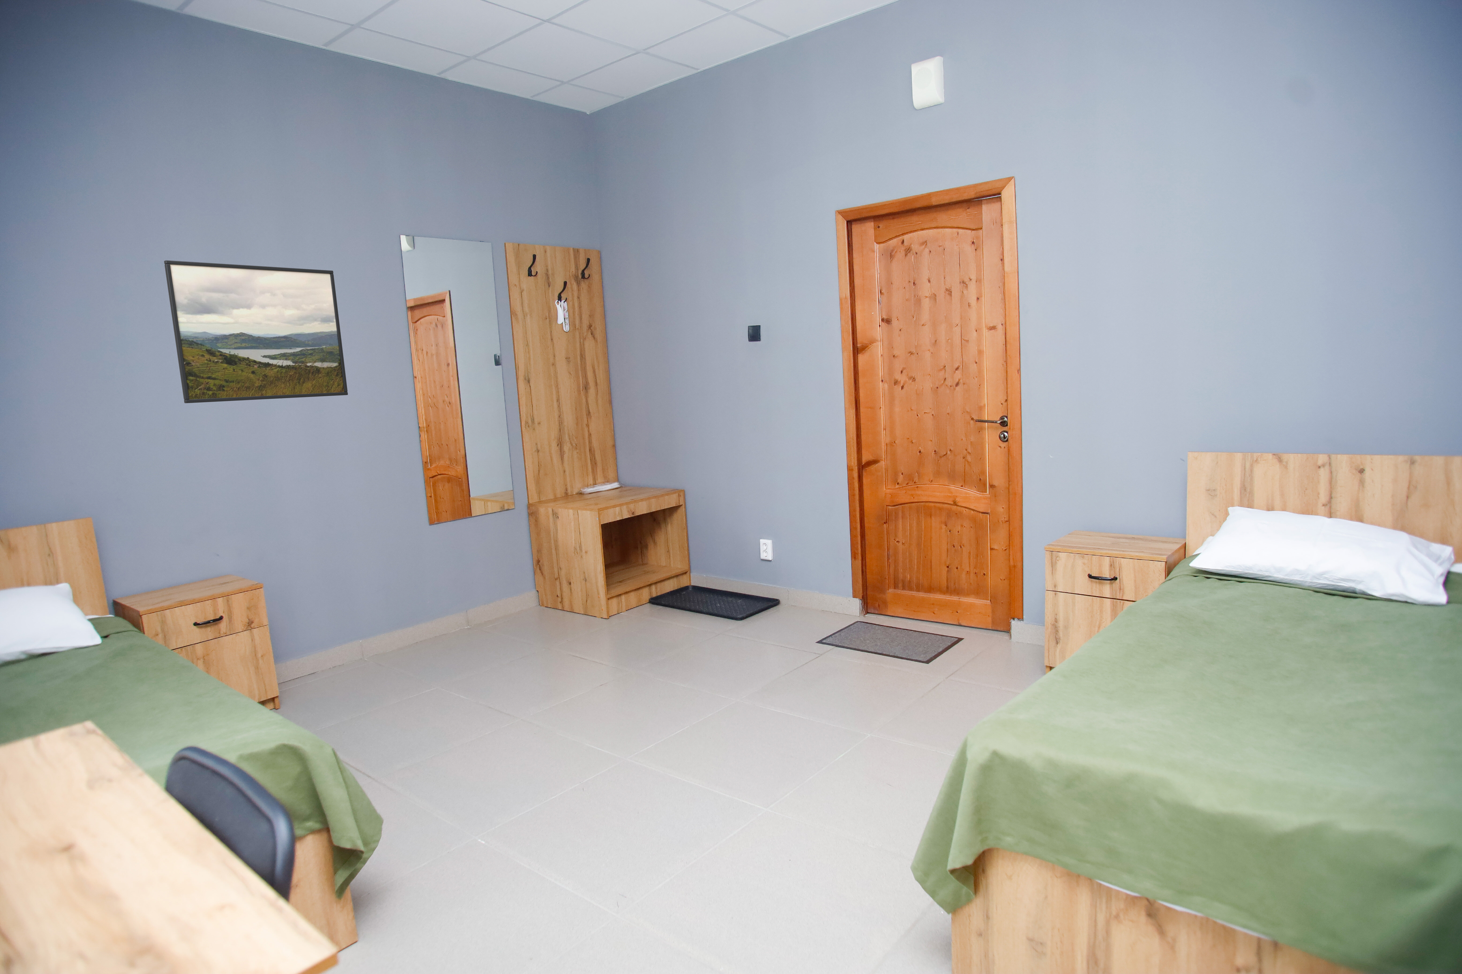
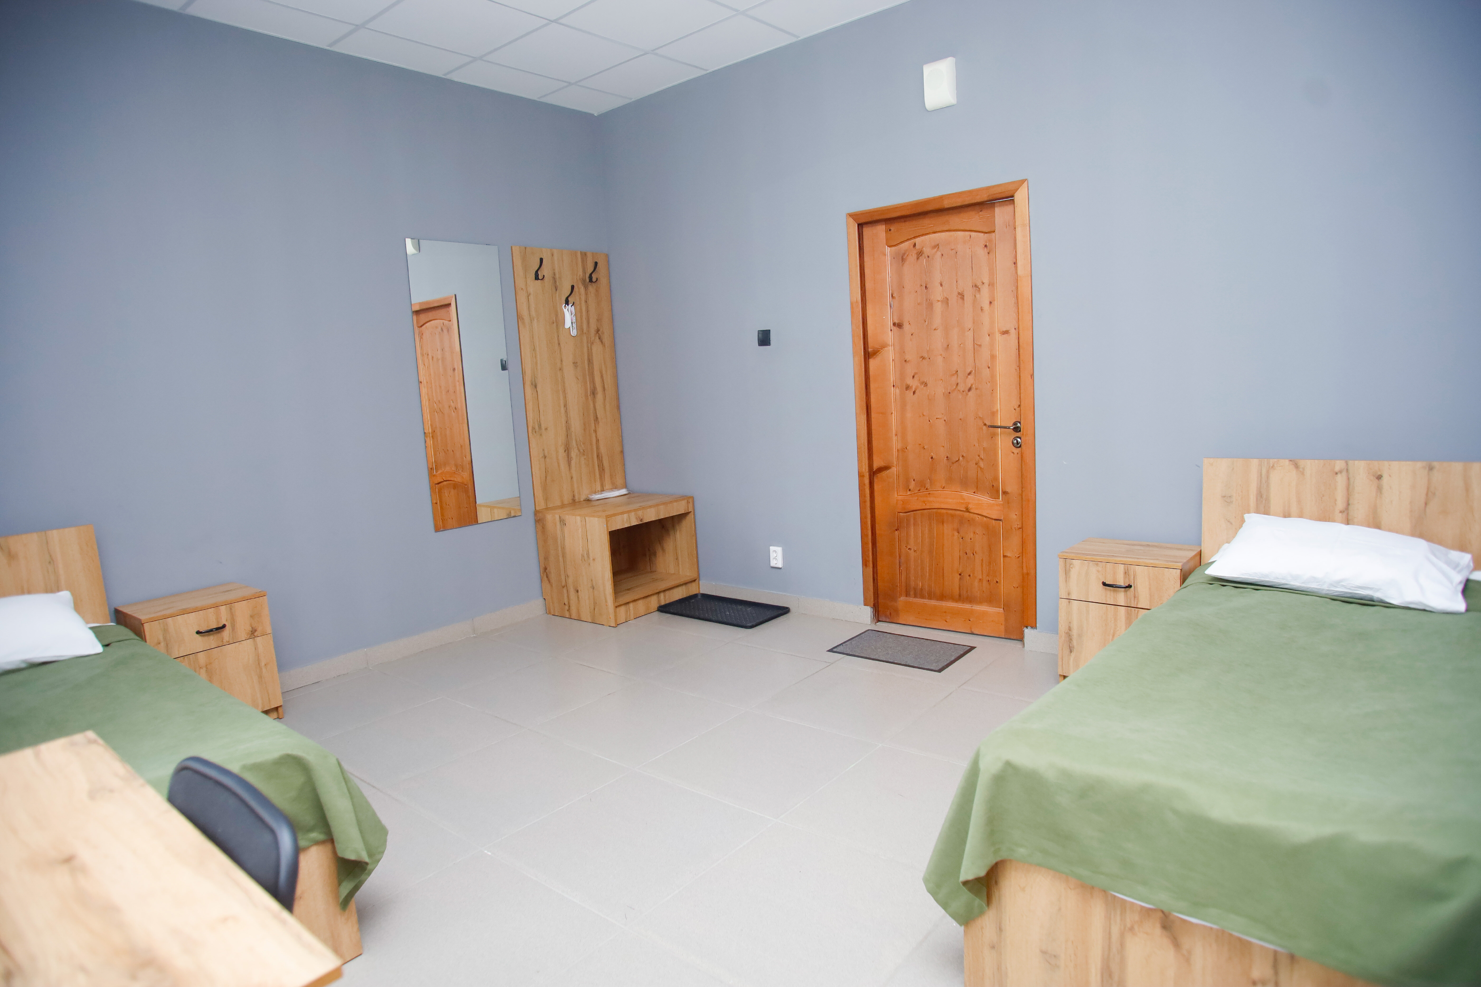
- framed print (263, 333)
